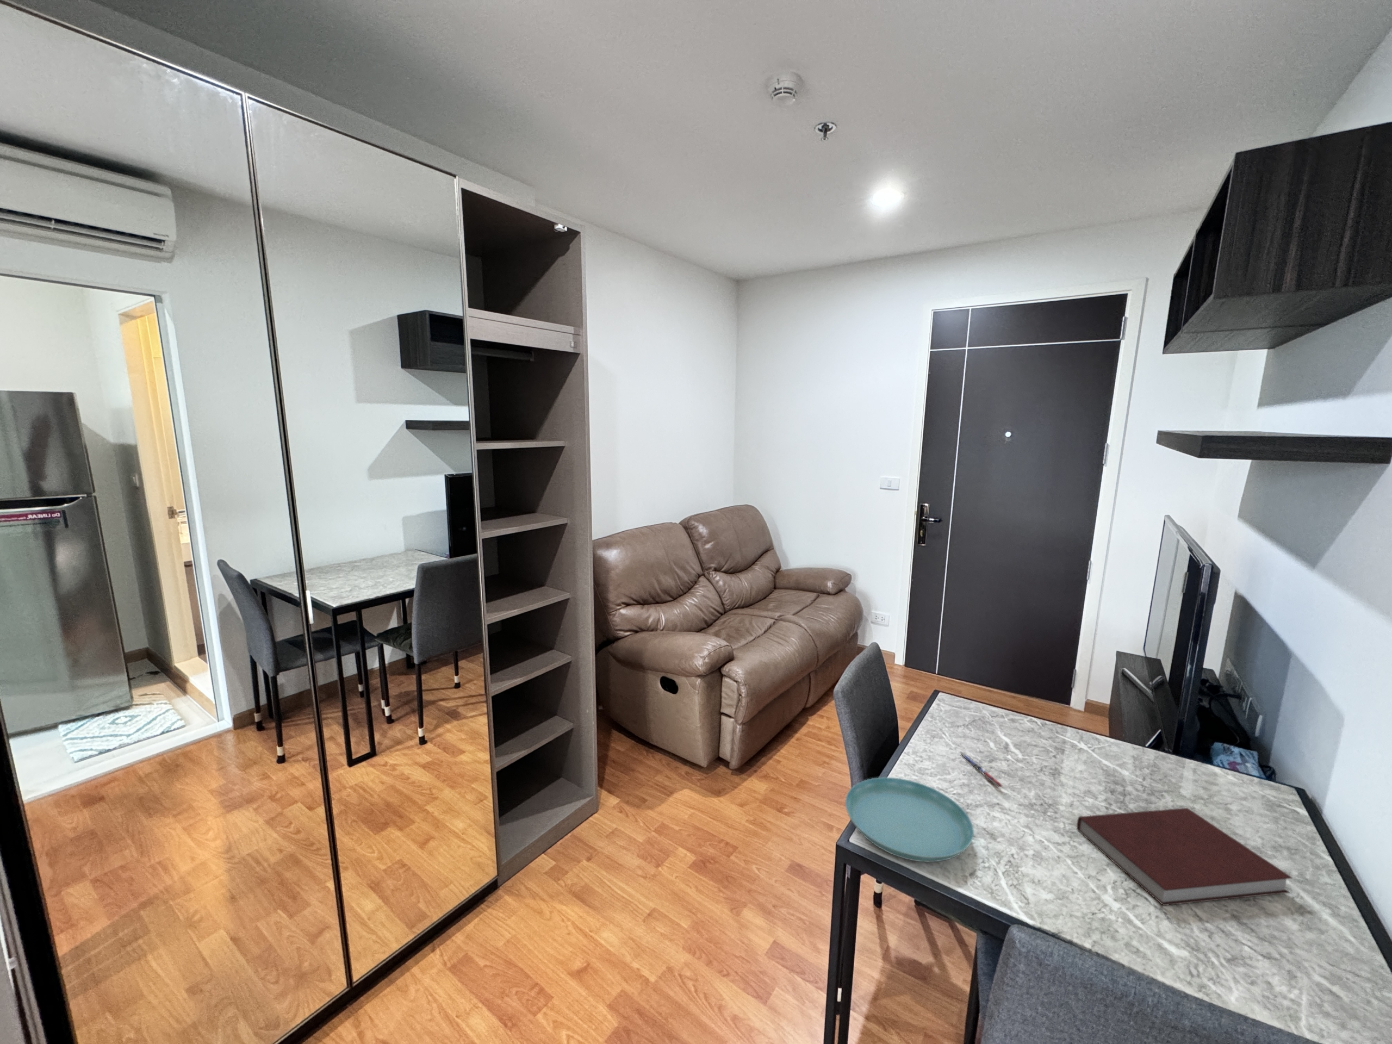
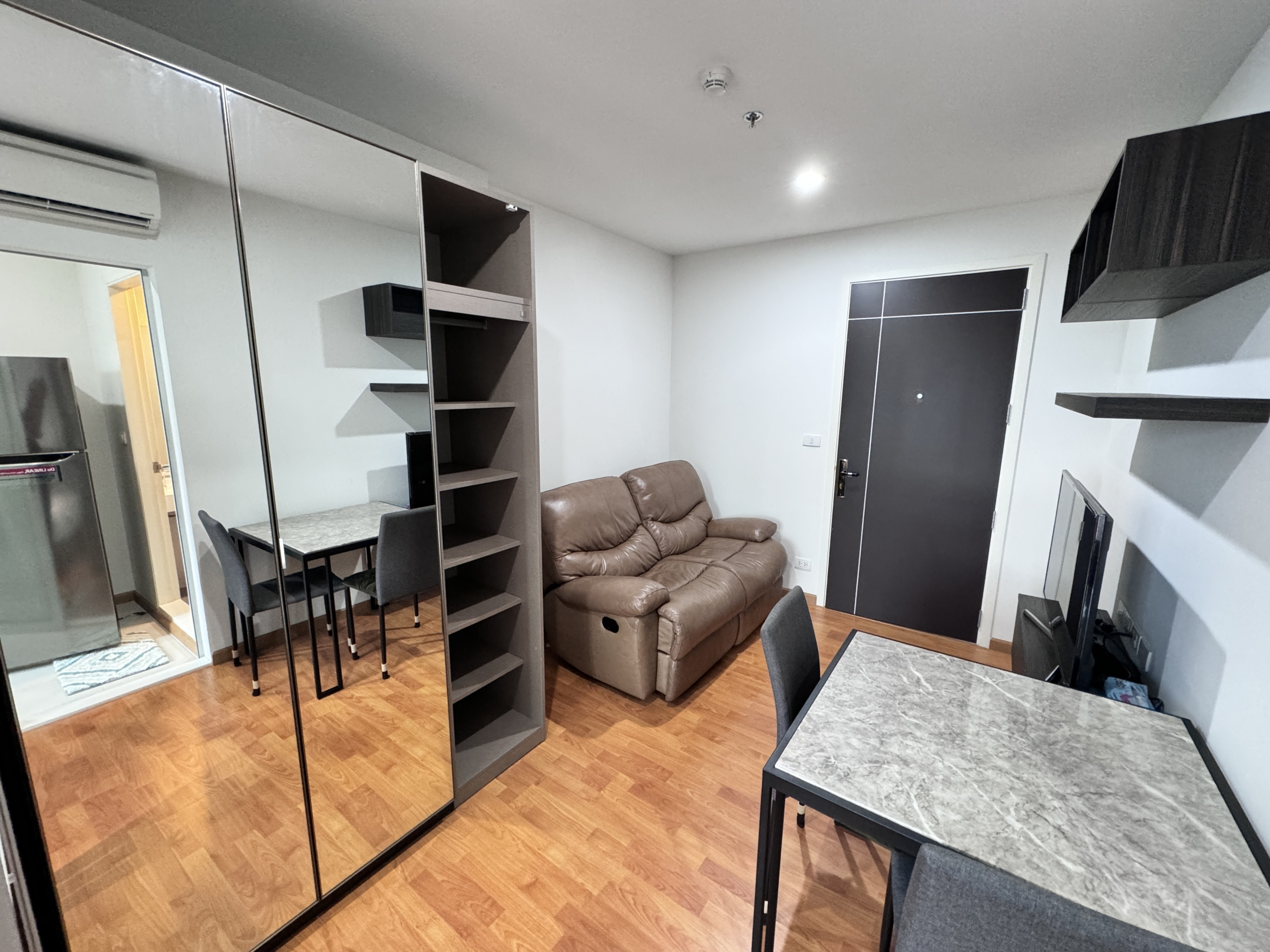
- notebook (1176, 851)
- saucer (906, 819)
- pen (980, 769)
